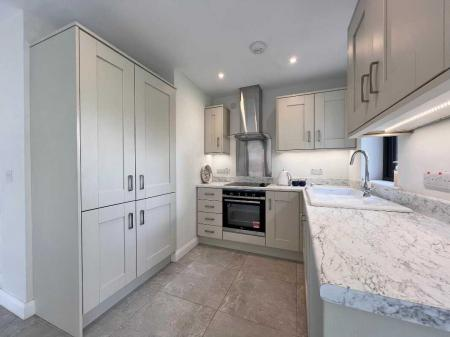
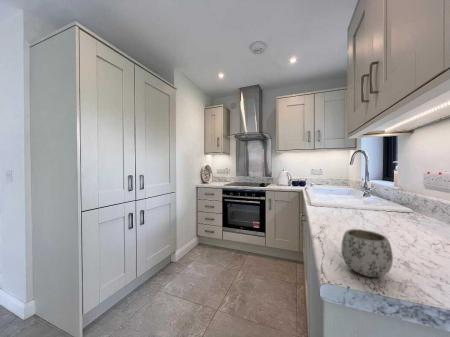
+ mug (365, 250)
